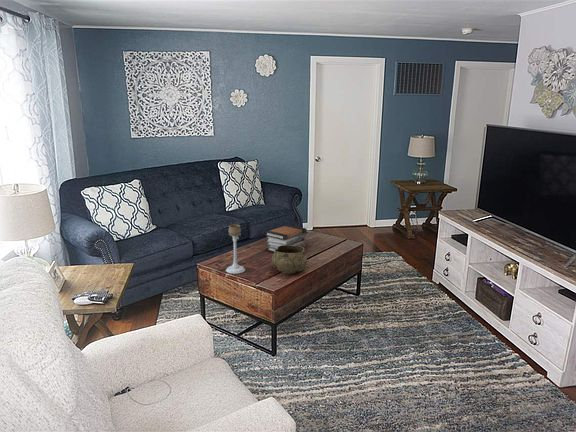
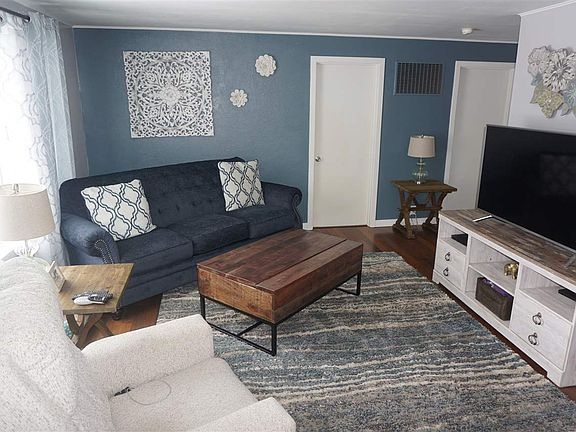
- candle holder (235, 248)
- decorative bowl (289, 260)
- book stack (286, 239)
